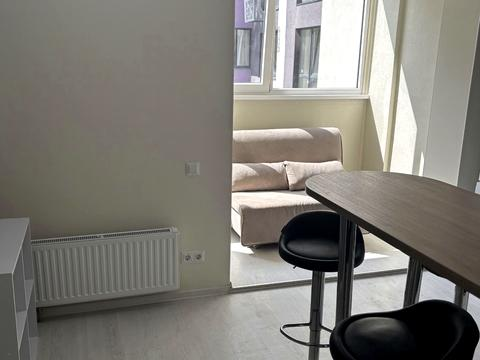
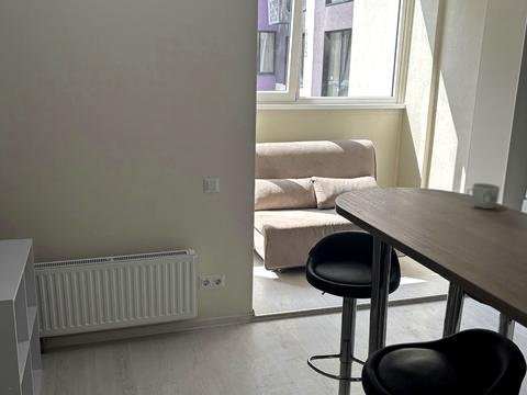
+ mug (481, 195)
